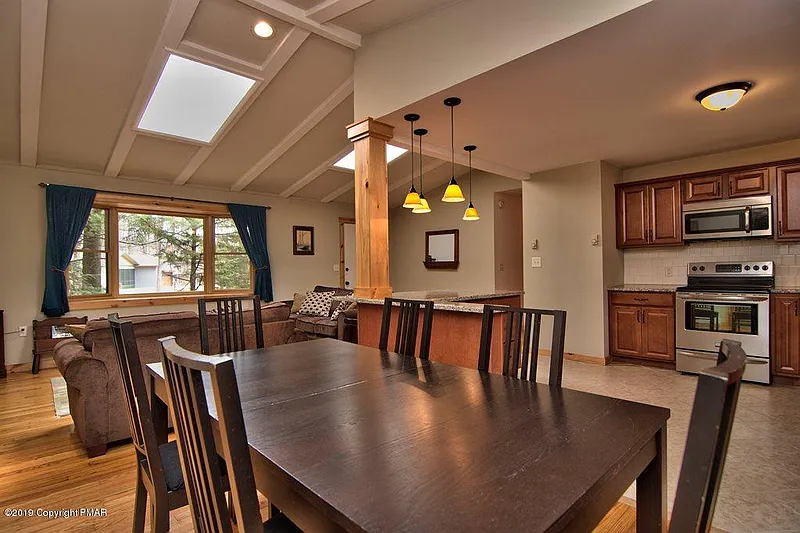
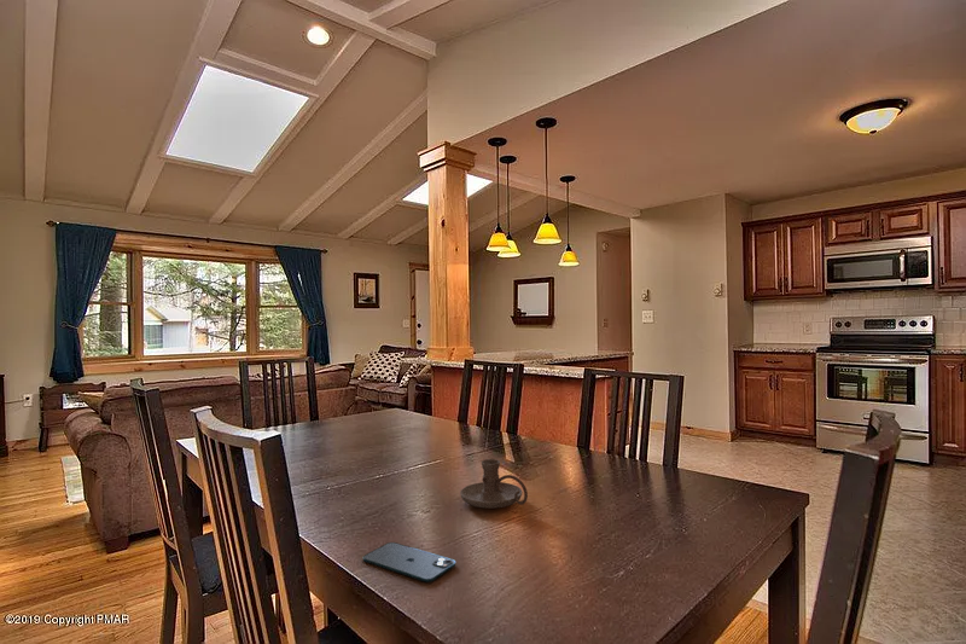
+ smartphone (408, 559)
+ candle holder (496, 483)
